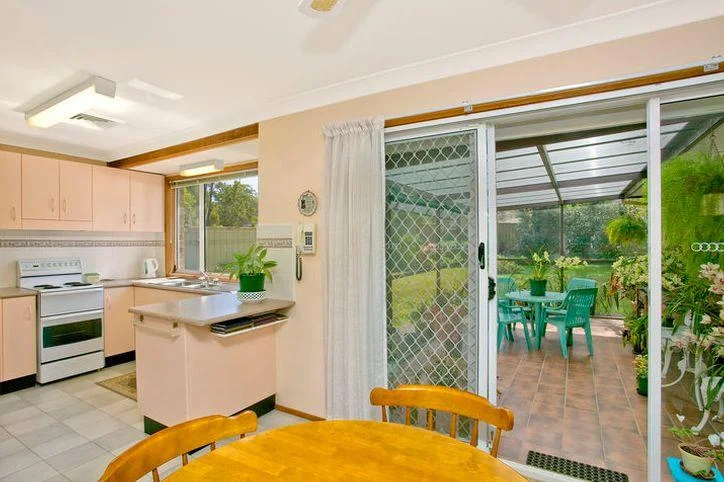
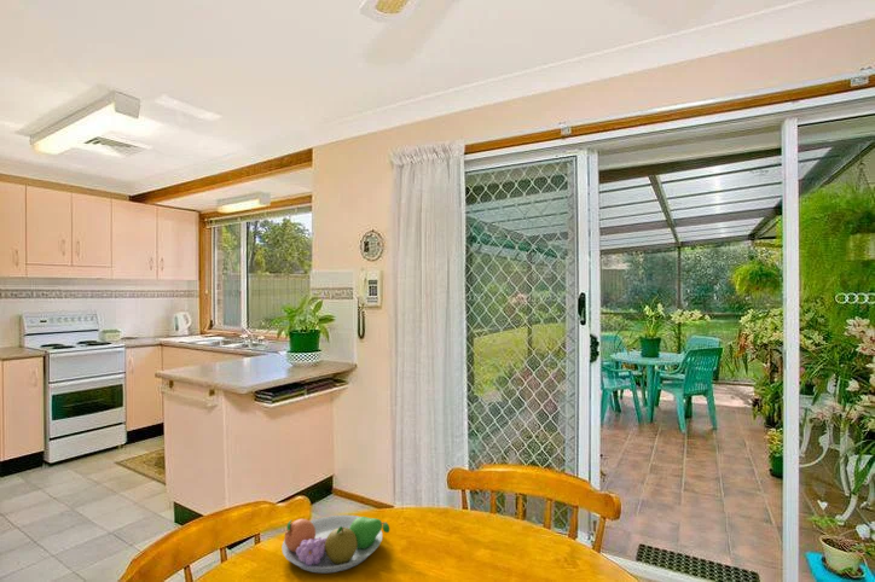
+ fruit bowl (336, 530)
